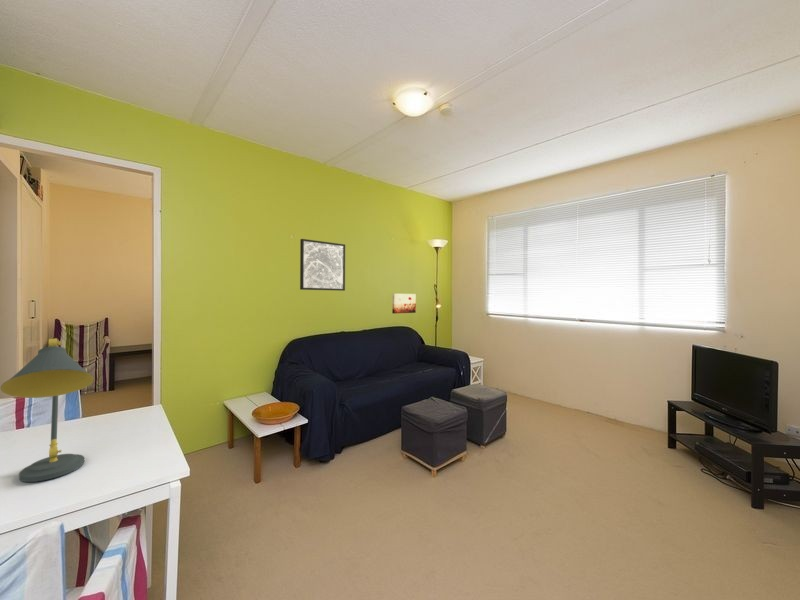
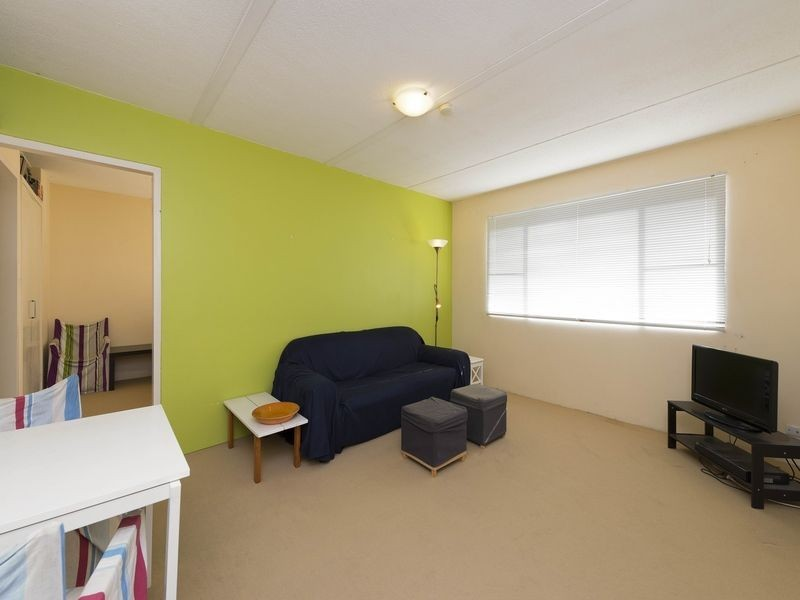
- wall art (404, 303)
- desk lamp (52, 406)
- wall art (323, 266)
